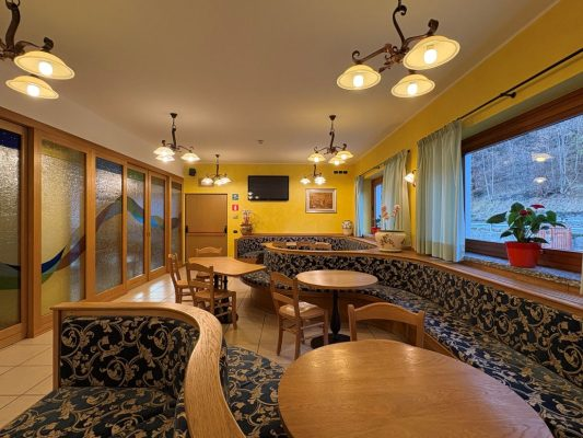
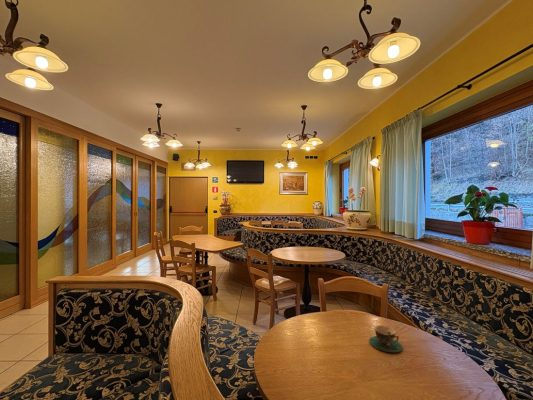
+ teacup (385, 336)
